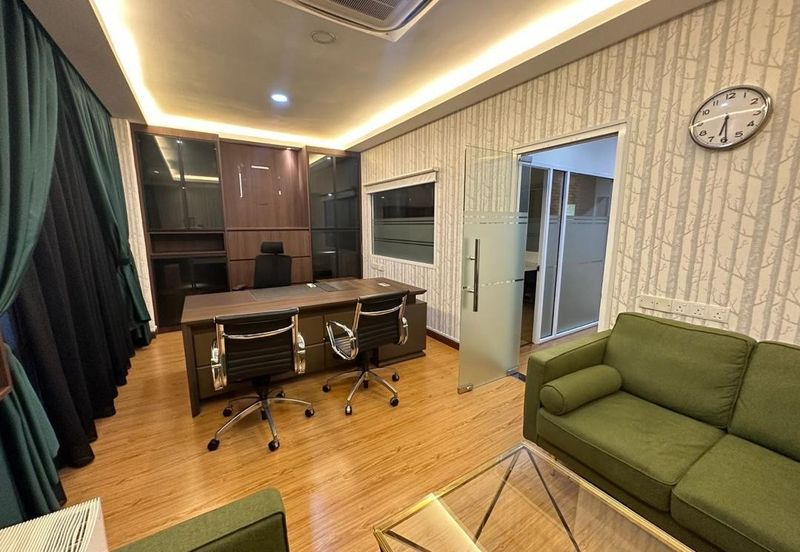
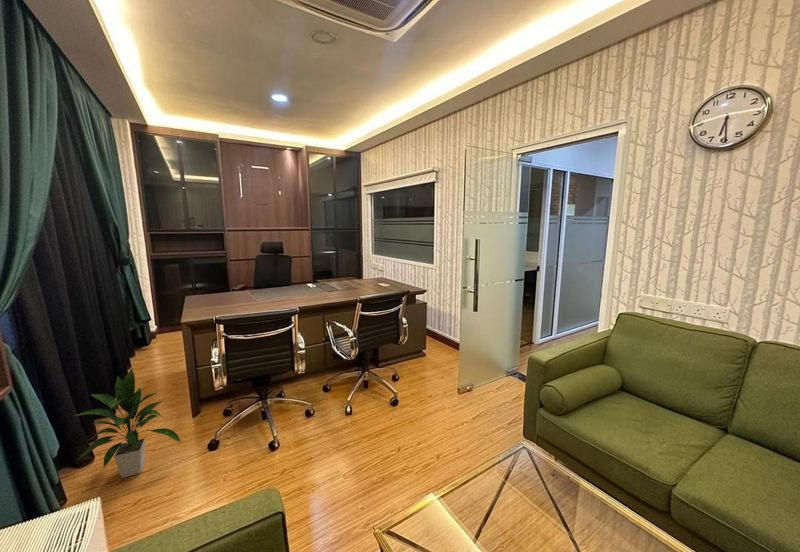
+ indoor plant (130, 426)
